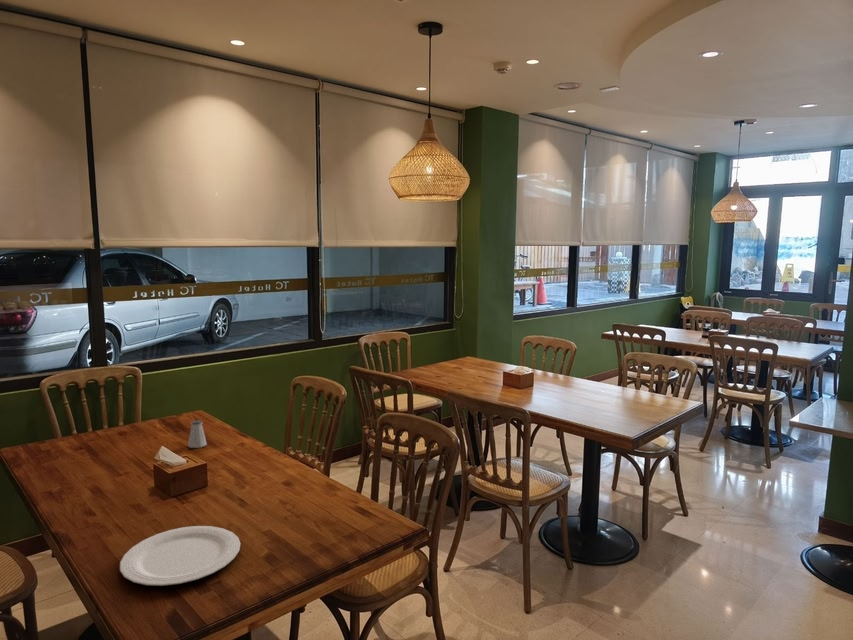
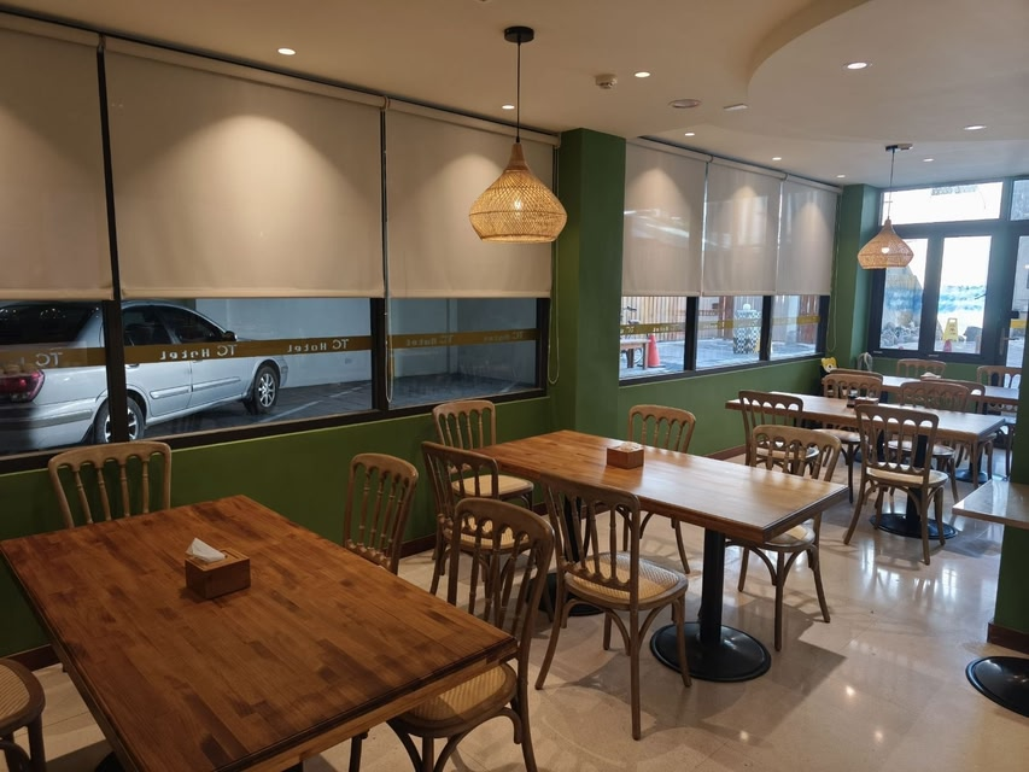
- plate (182, 555)
- saltshaker (197, 433)
